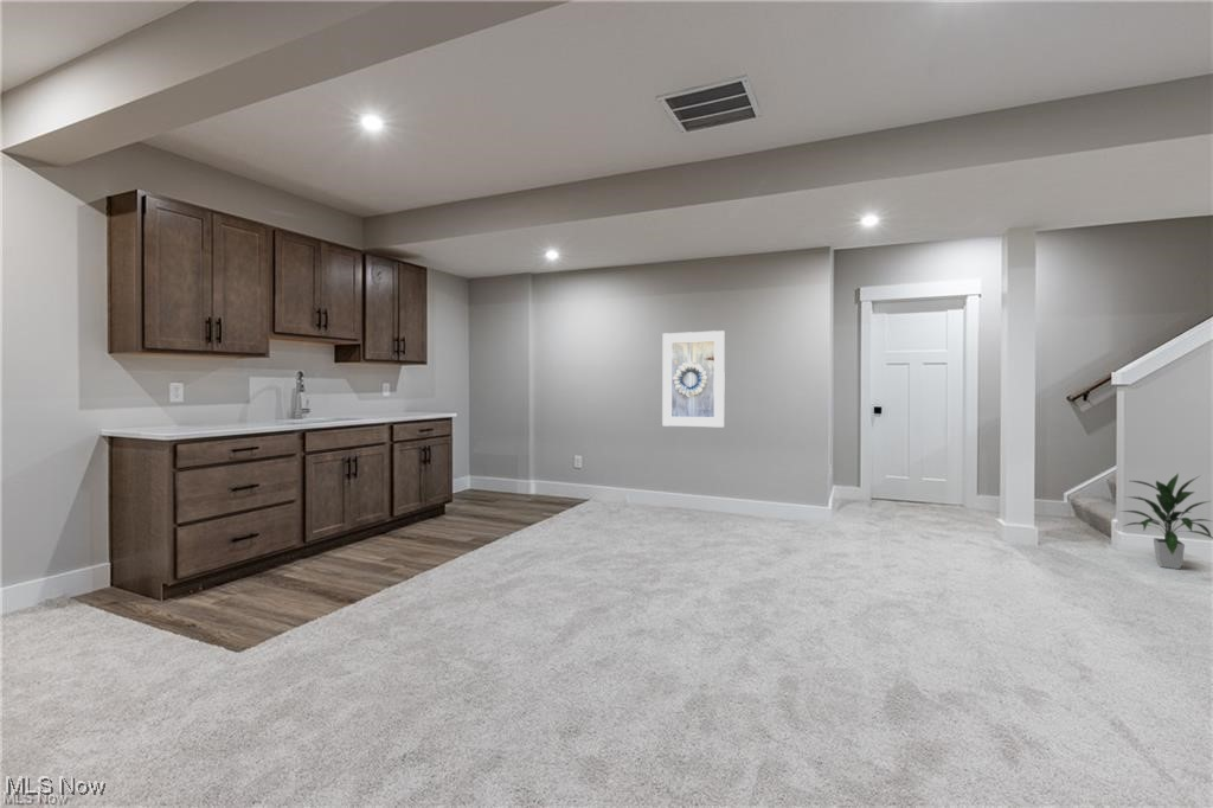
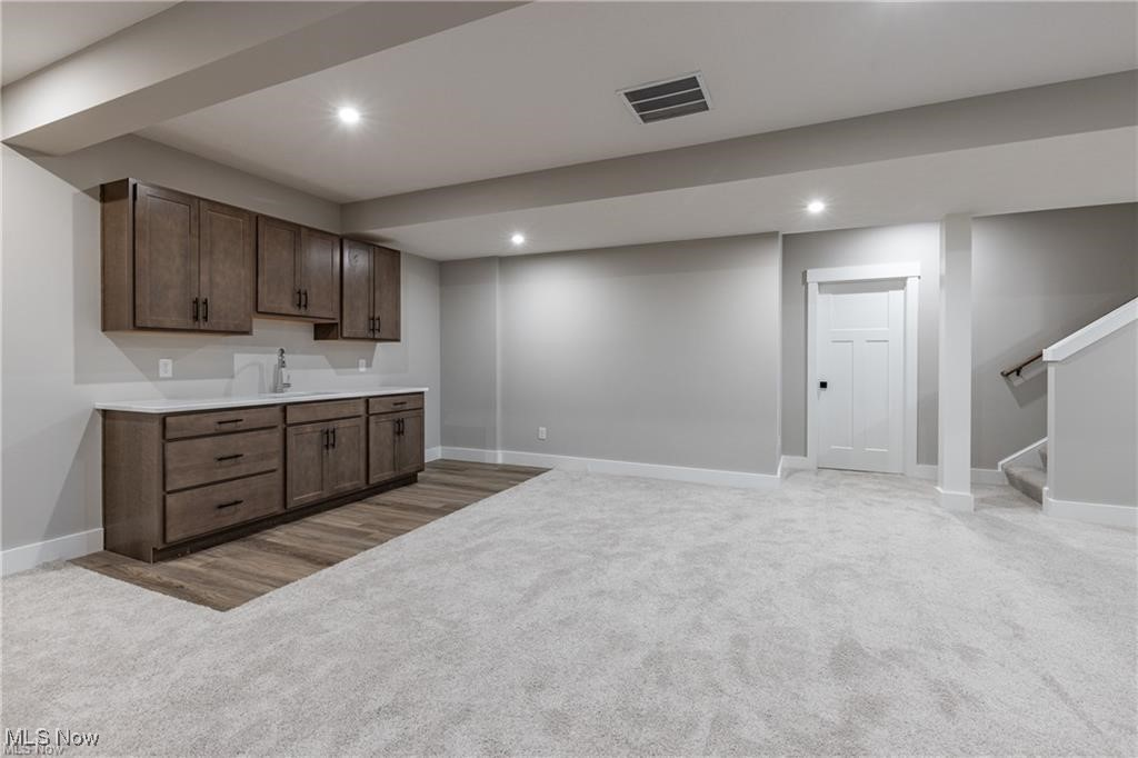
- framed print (692, 379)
- indoor plant (1167, 519)
